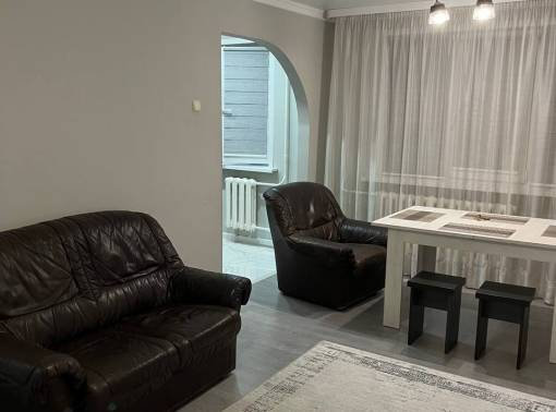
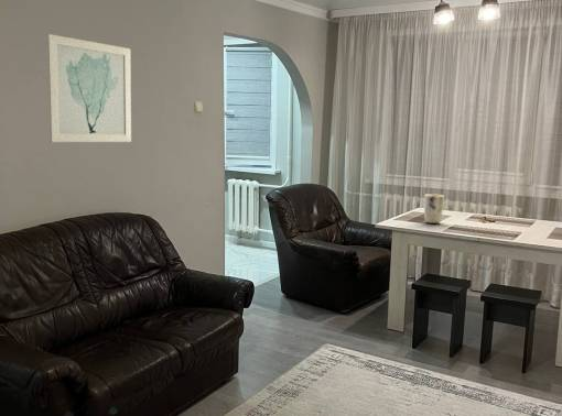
+ wall art (93, 92)
+ plant pot (433, 208)
